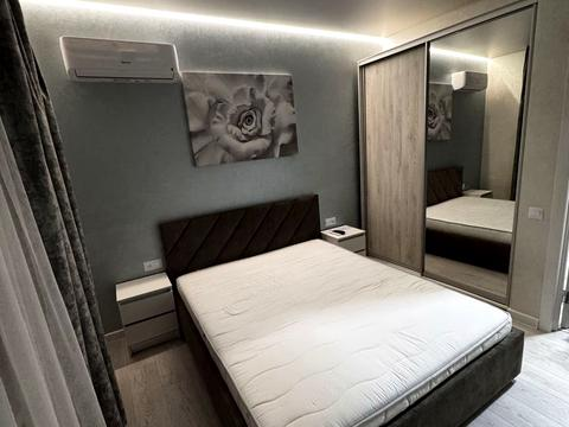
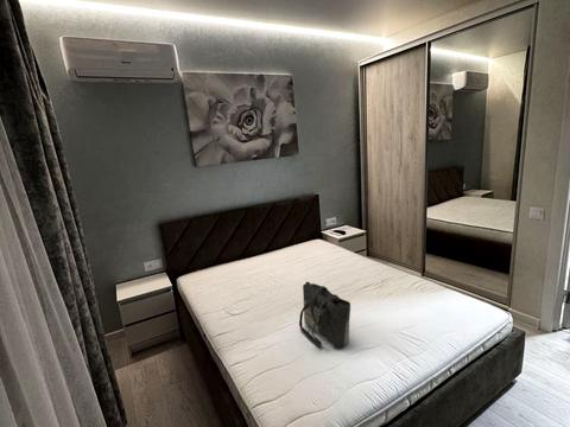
+ tote bag (321, 314)
